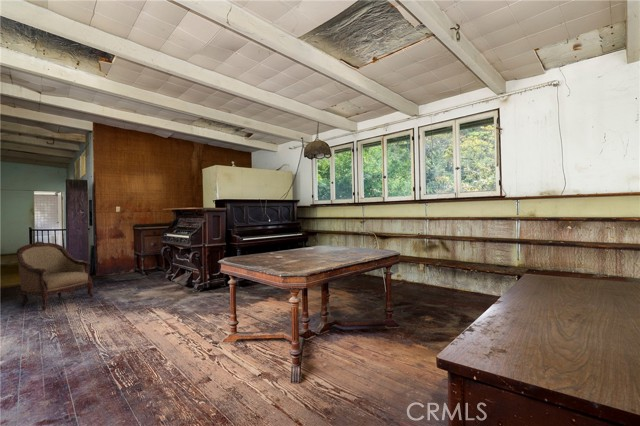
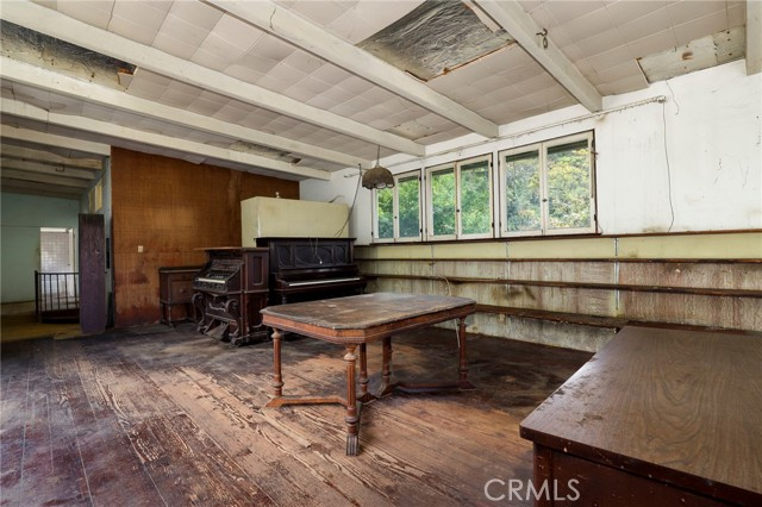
- armchair (54, 271)
